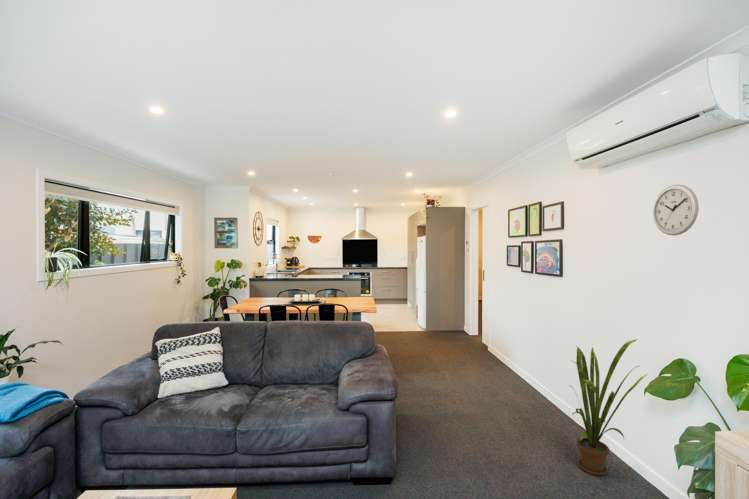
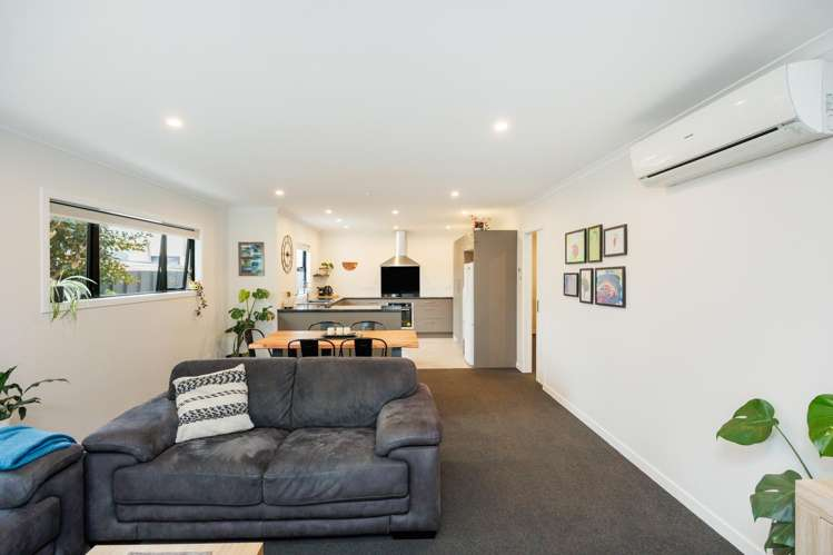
- house plant (597, 402)
- wall clock (673, 210)
